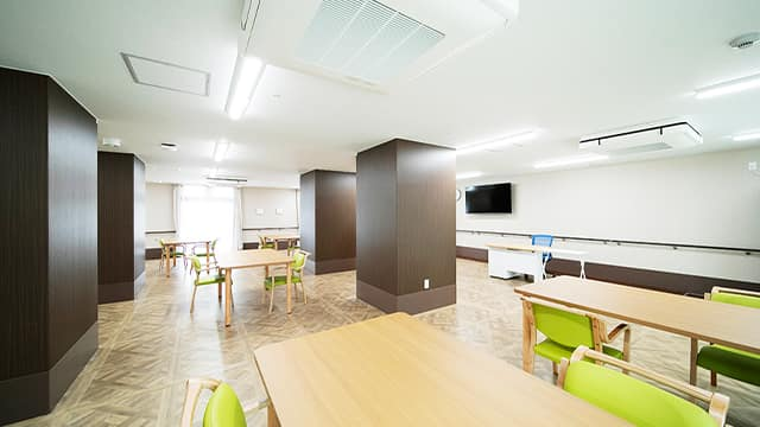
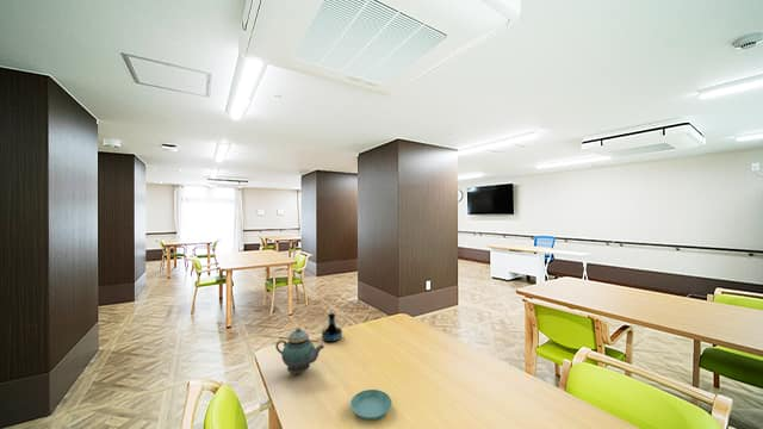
+ saucer (371, 405)
+ tequila bottle (331, 325)
+ teapot (299, 349)
